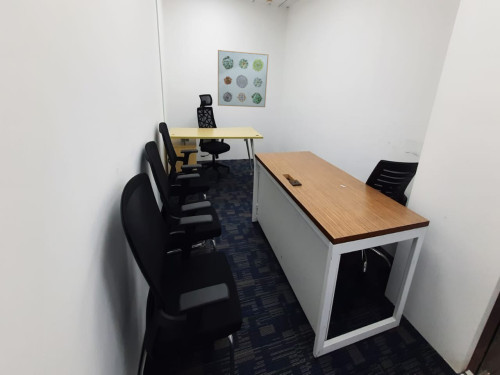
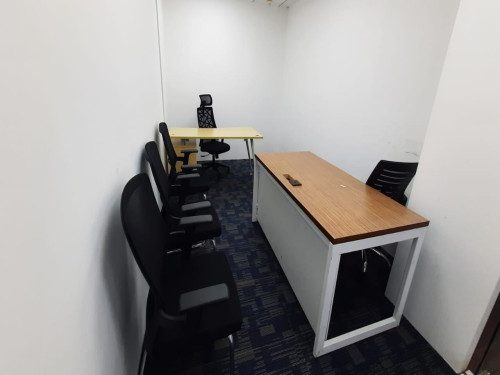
- wall art (242, 80)
